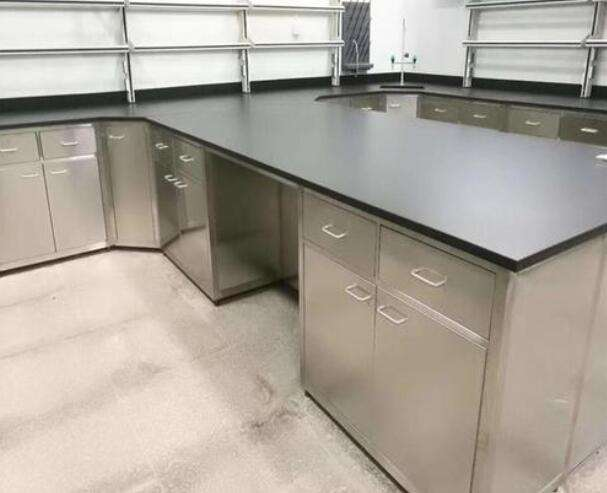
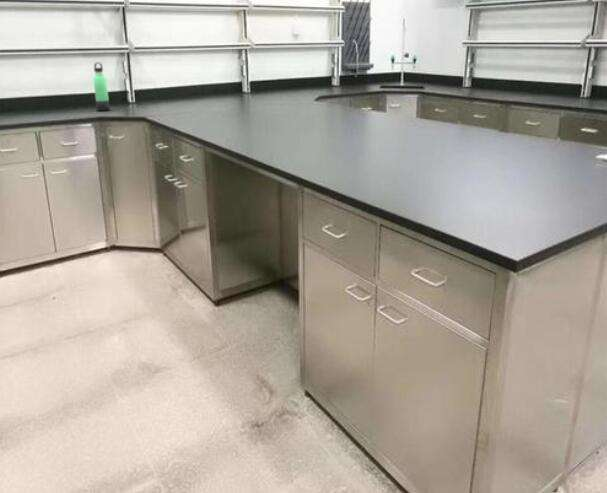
+ thermos bottle (100, 86)
